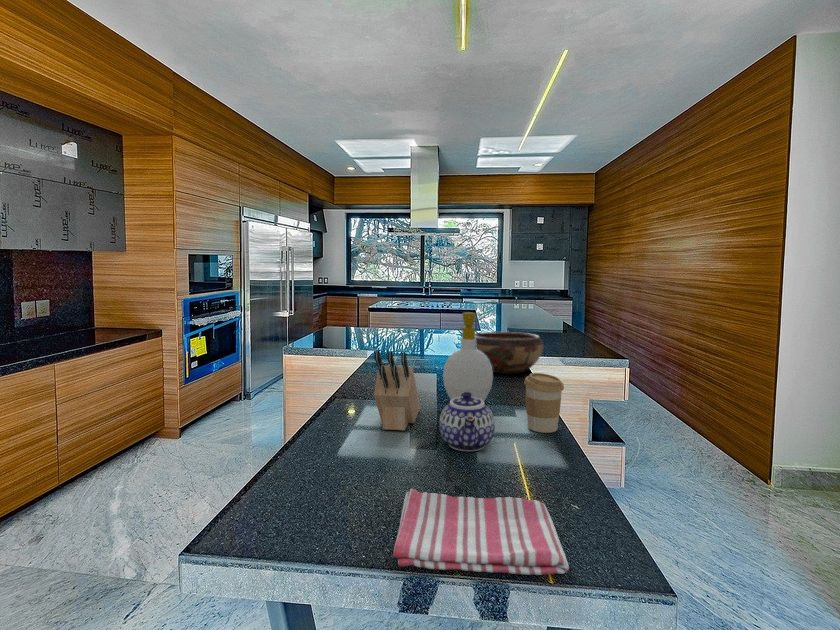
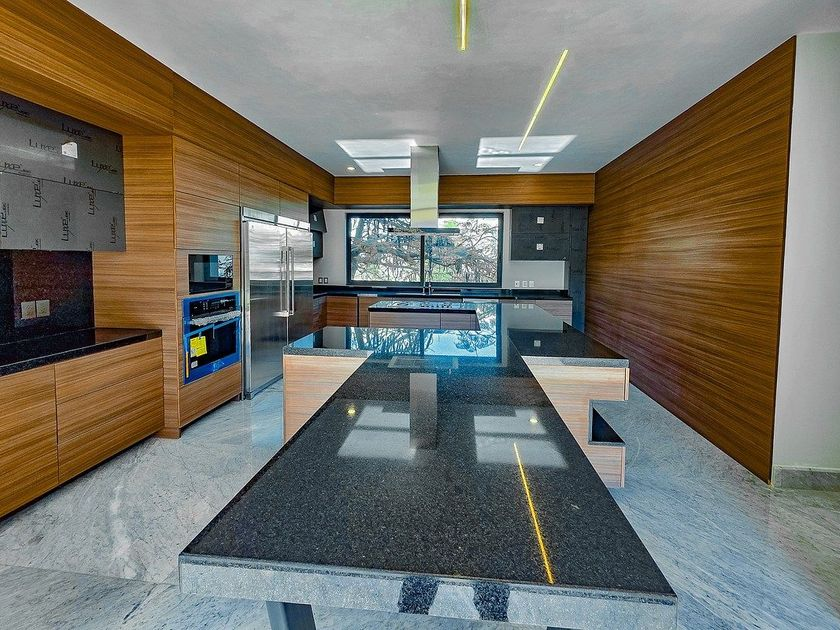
- dish towel (477, 527)
- coffee cup (543, 401)
- decorative bowl (504, 352)
- knife block (397, 383)
- teapot (466, 418)
- soap bottle (468, 358)
